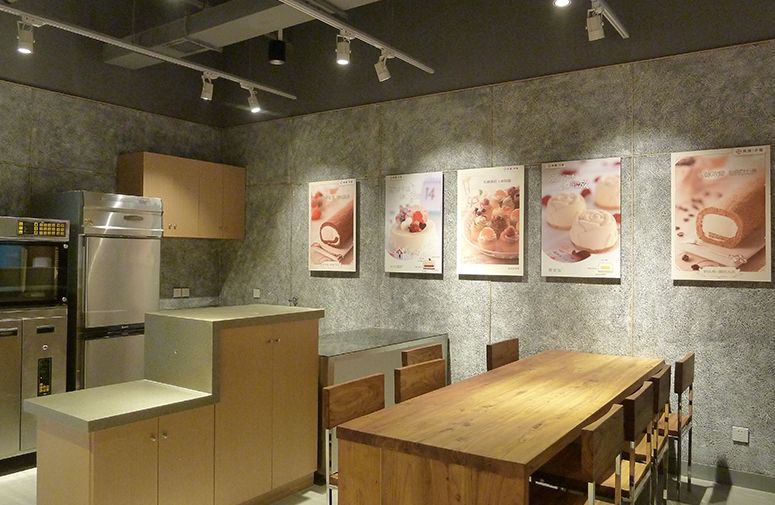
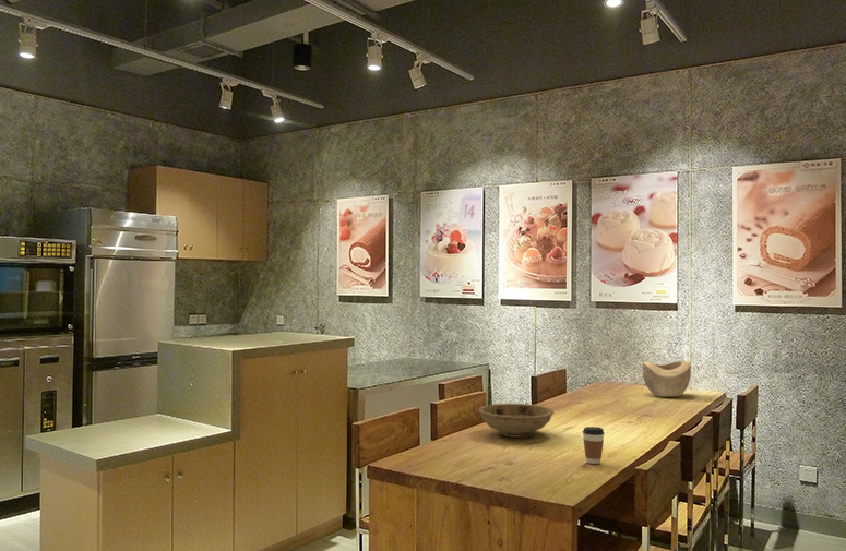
+ bowl (515, 421)
+ coffee cup (593, 444)
+ decorative bowl (666, 378)
